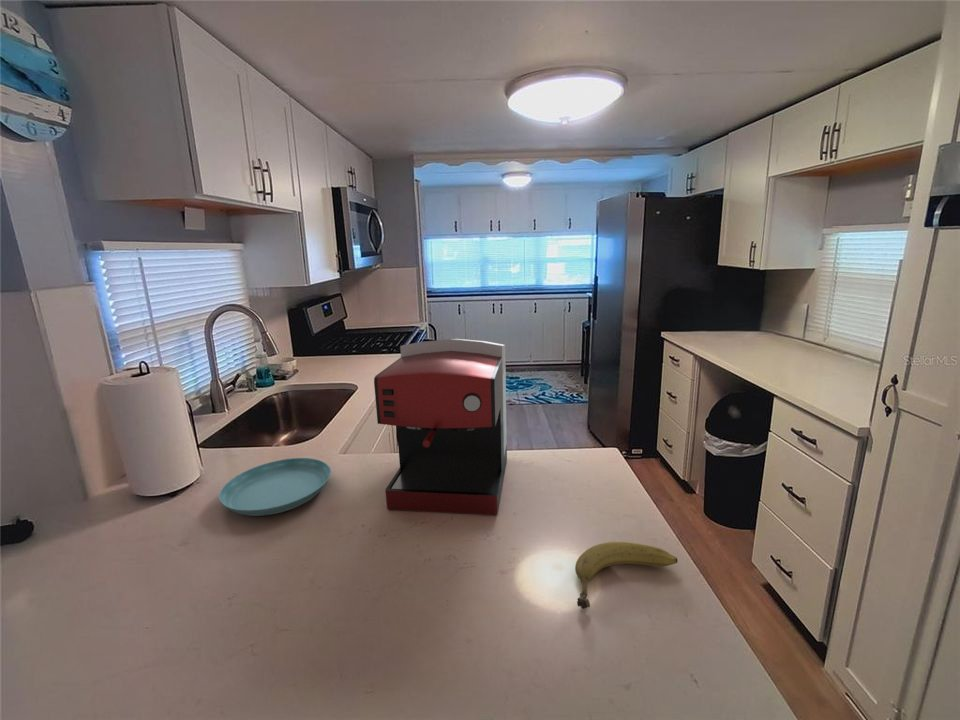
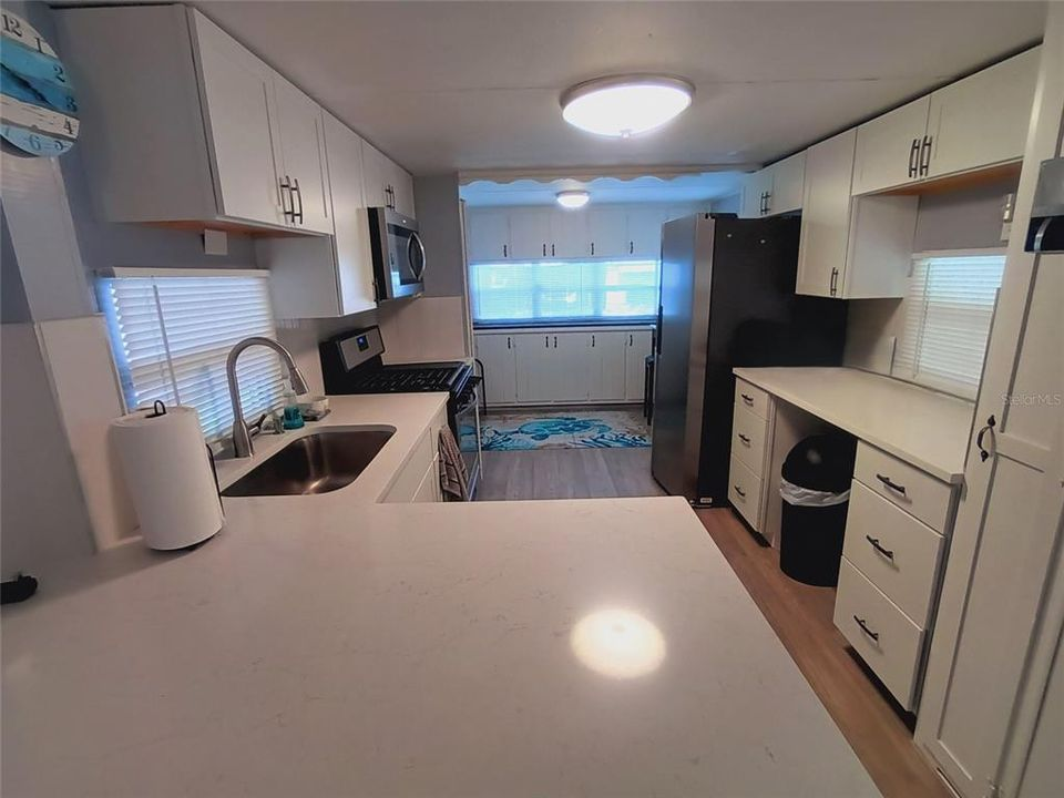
- coffee maker (446, 421)
- fruit (626, 563)
- saucer (278, 486)
